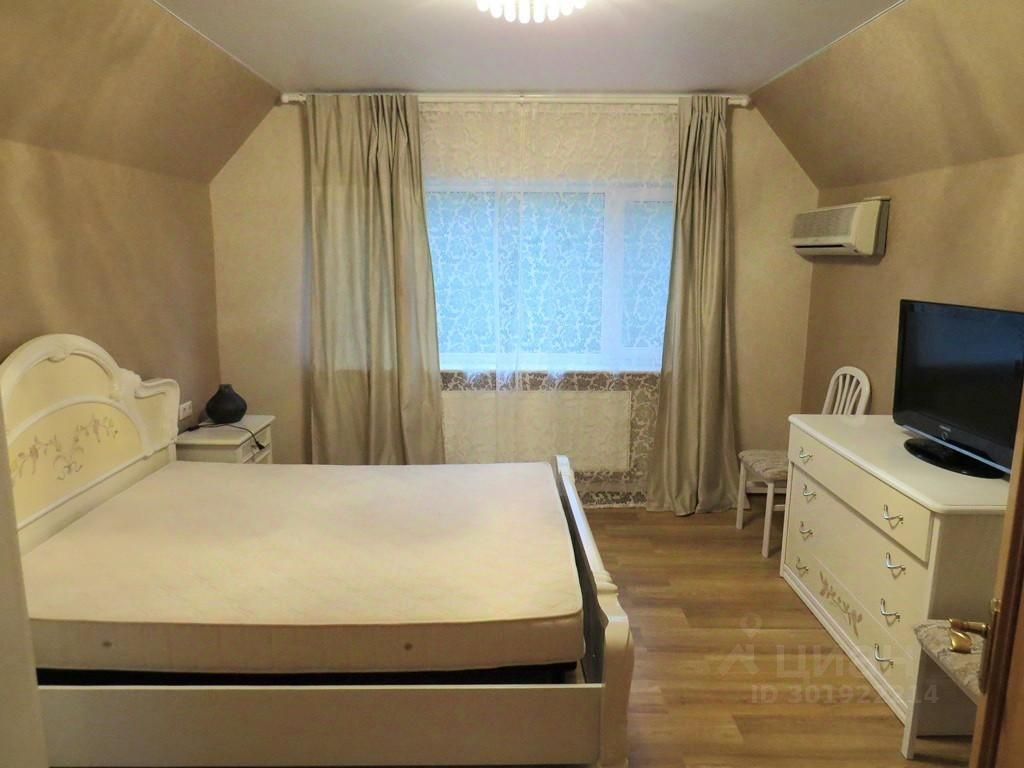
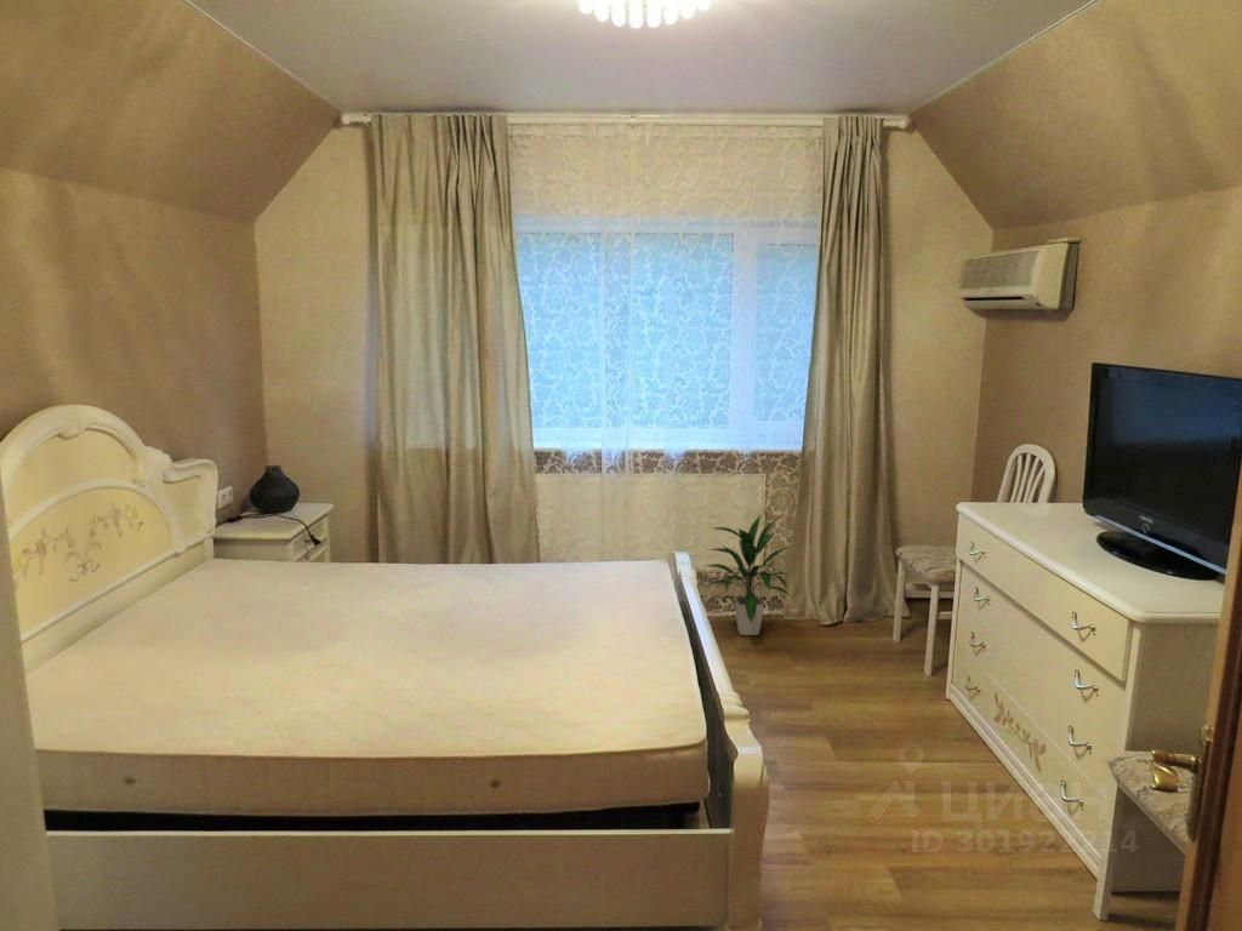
+ indoor plant (747, 575)
